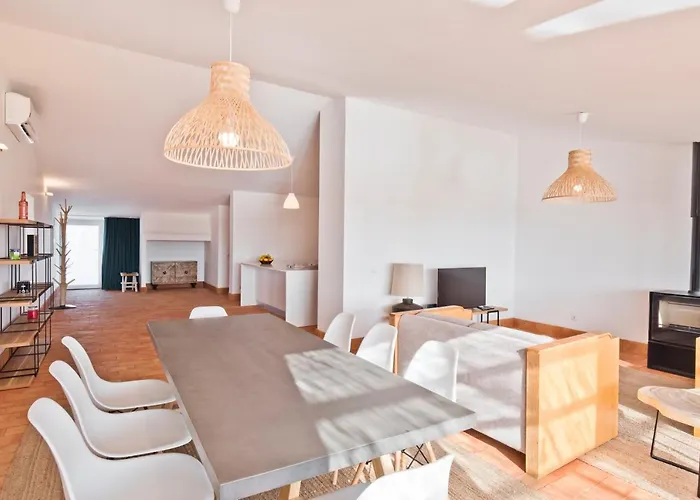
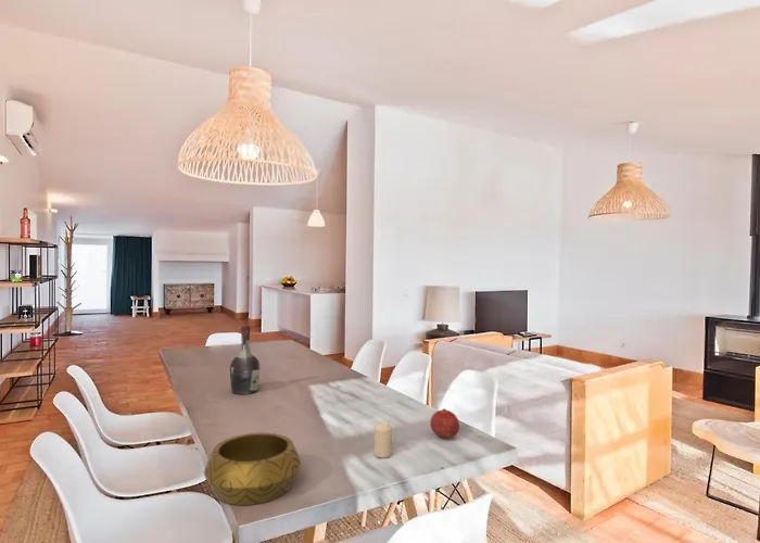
+ candle (382, 438)
+ decorative bowl (253, 466)
+ fruit (444, 422)
+ cognac bottle (244, 357)
